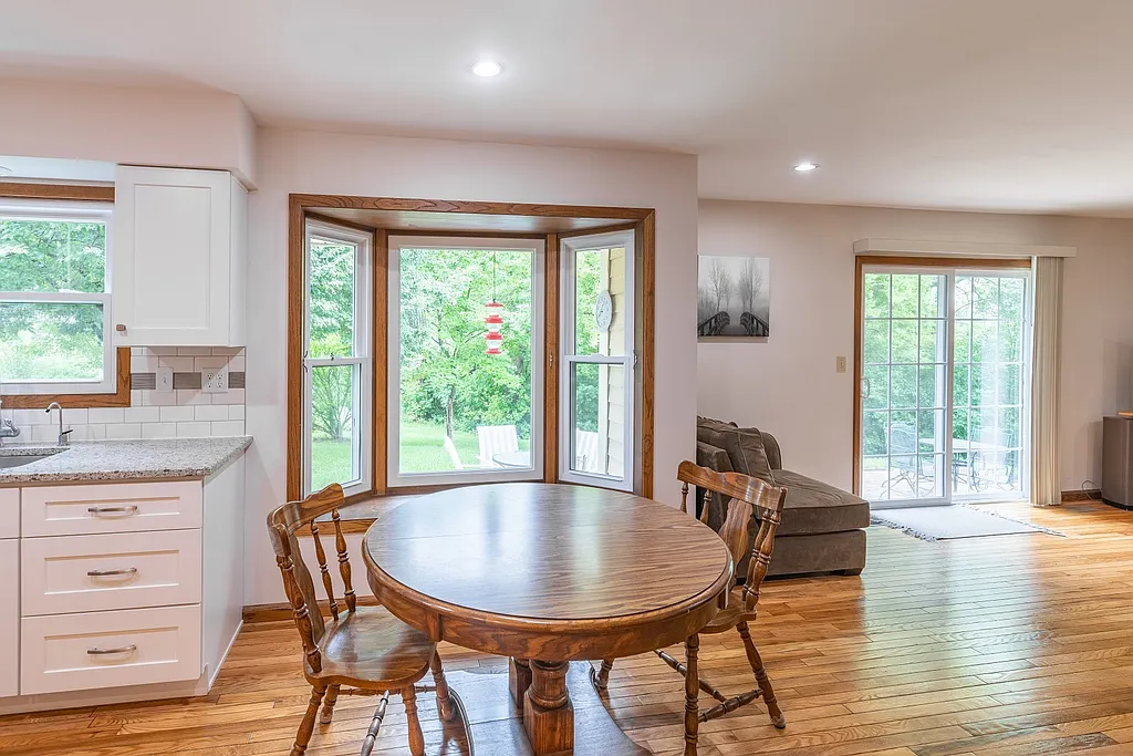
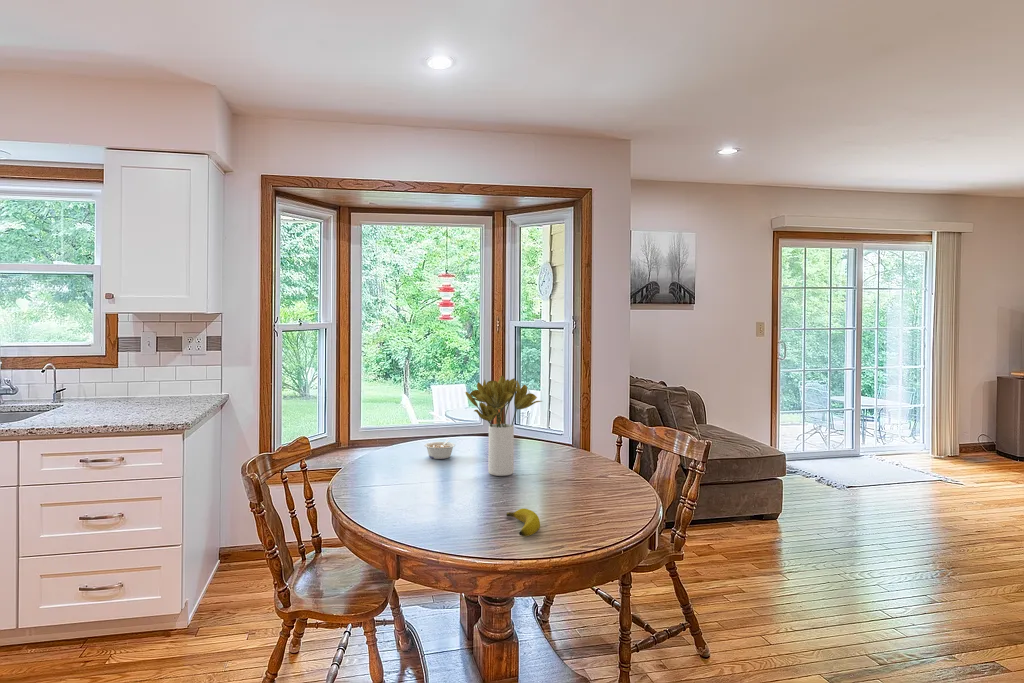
+ flower bouquet (503, 424)
+ banana (523, 519)
+ legume (439, 449)
